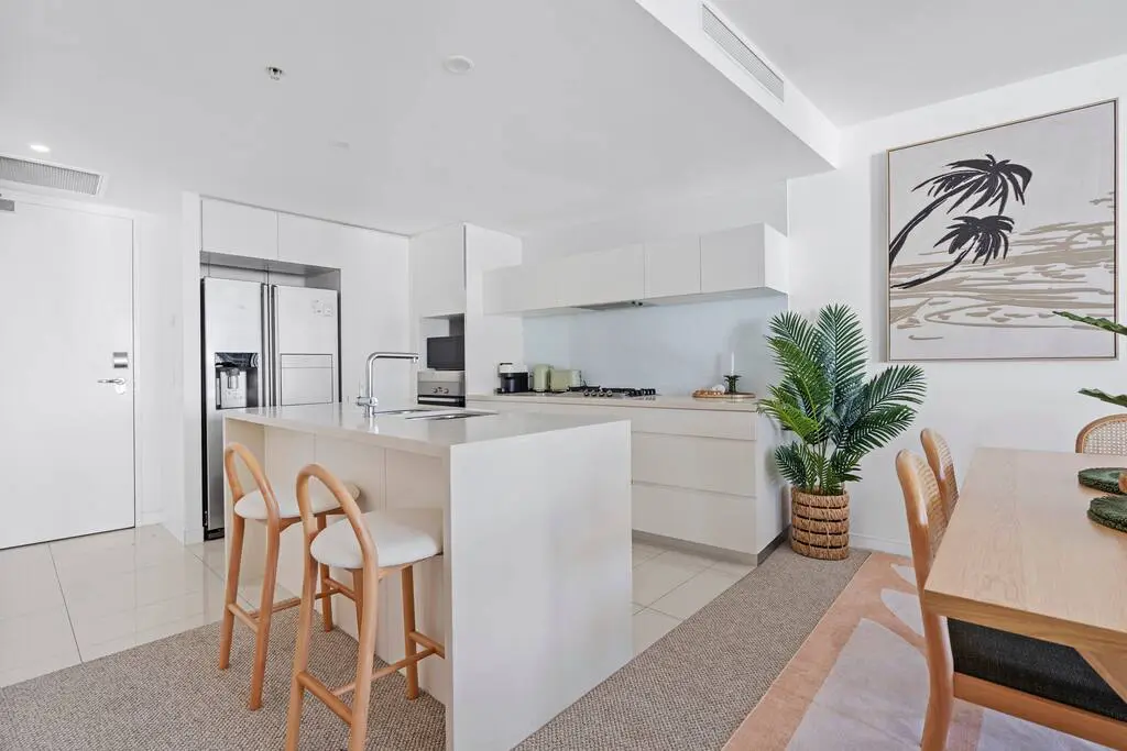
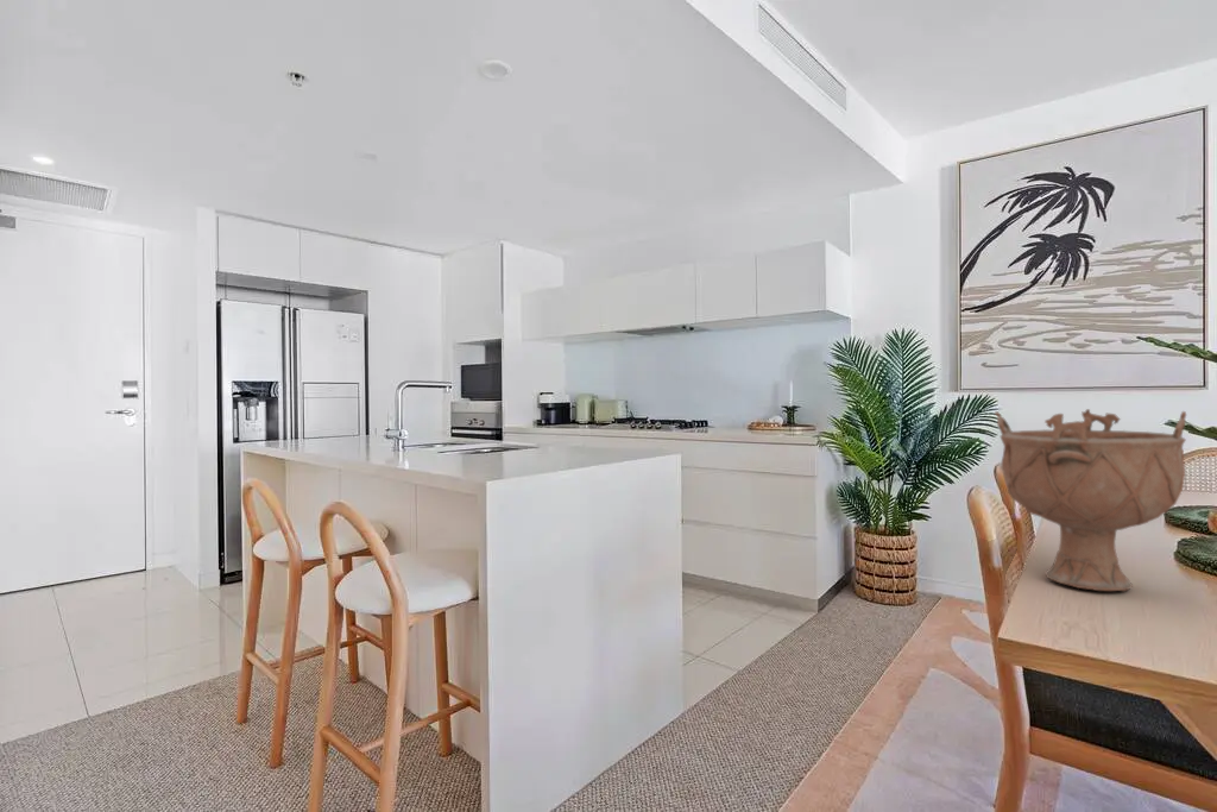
+ decorative bowl (1084, 496)
